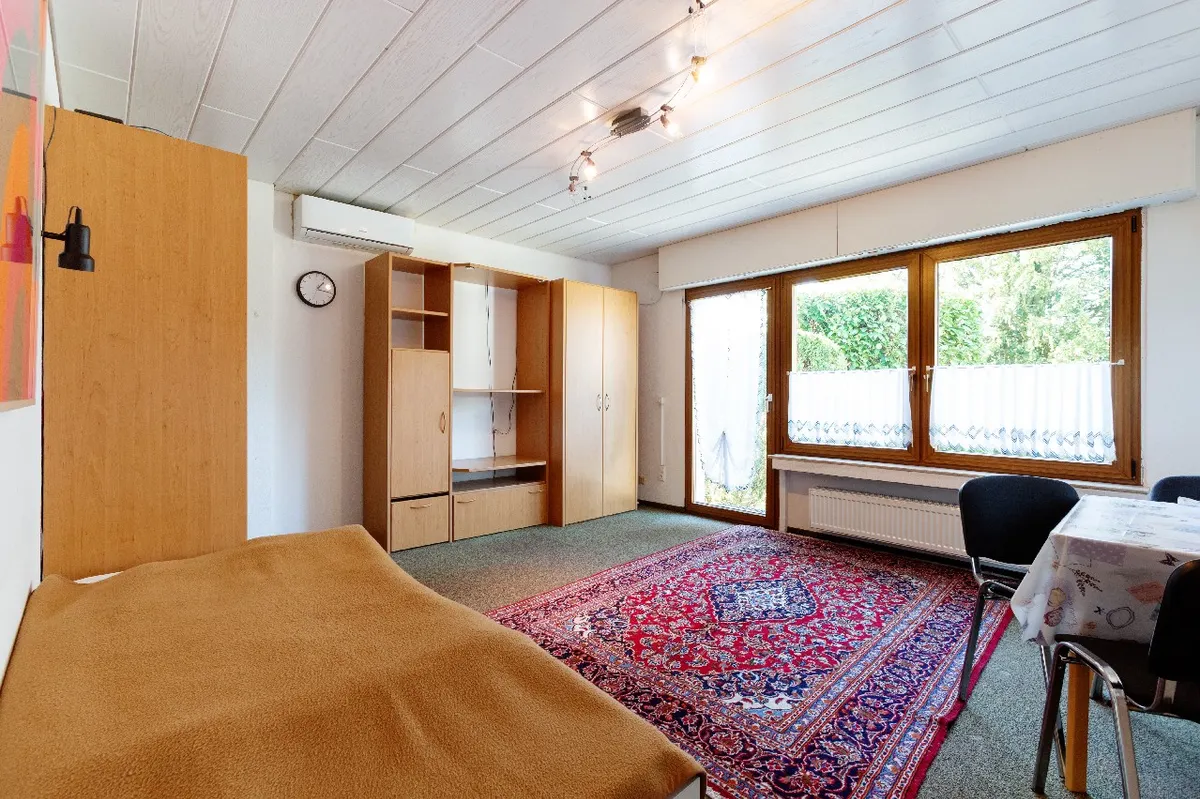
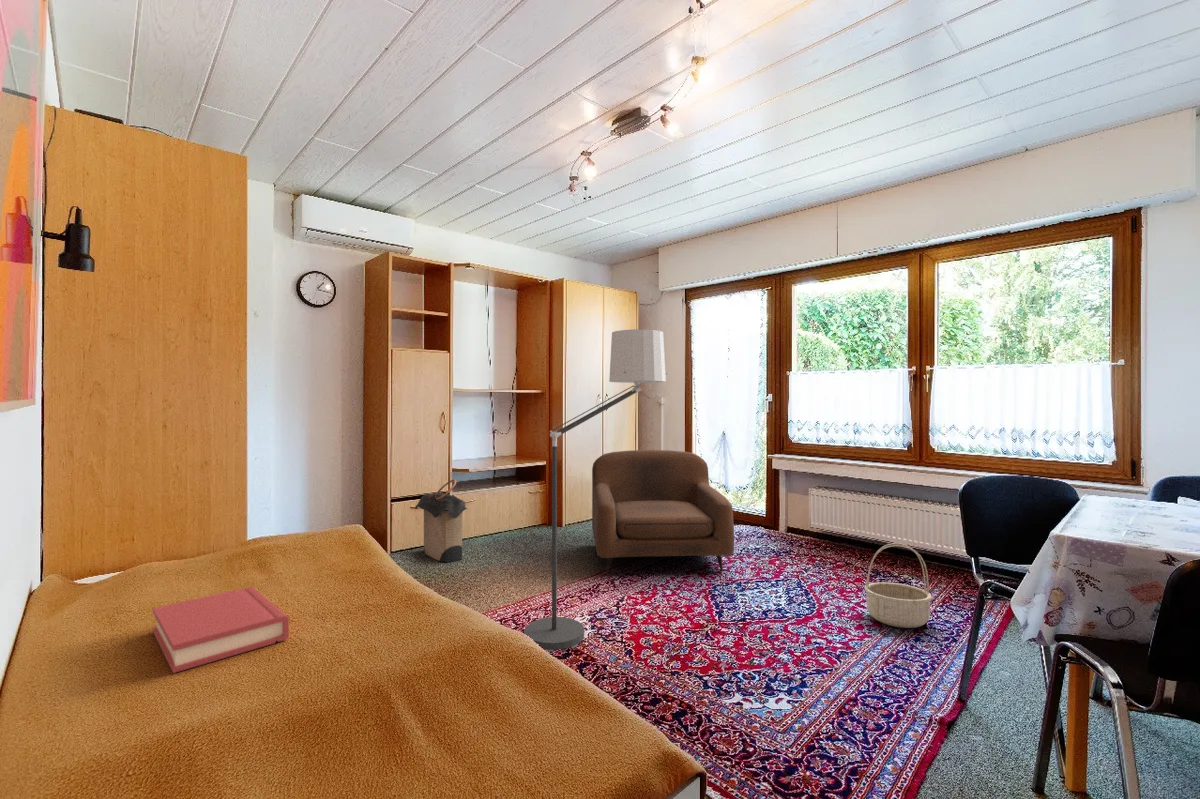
+ hardback book (219, 623)
+ basket (897, 583)
+ floor lamp (556, 477)
+ armchair (656, 505)
+ laundry hamper (440, 517)
